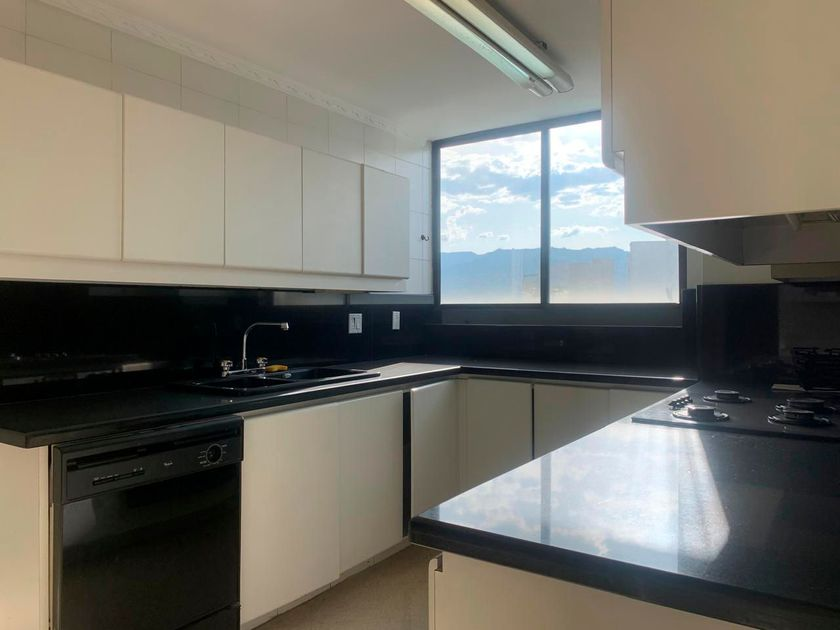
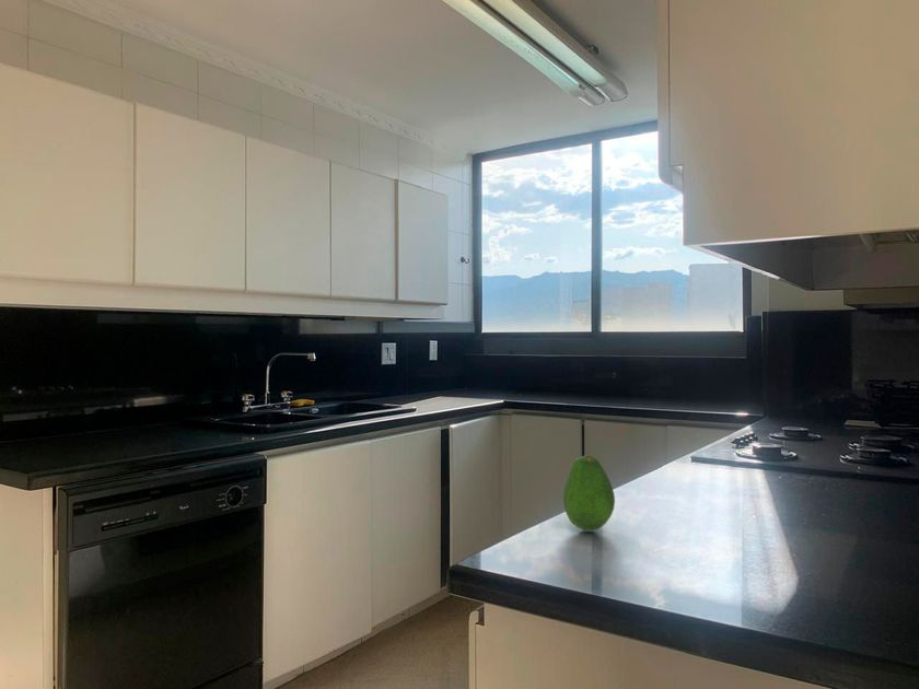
+ fruit (589, 492)
